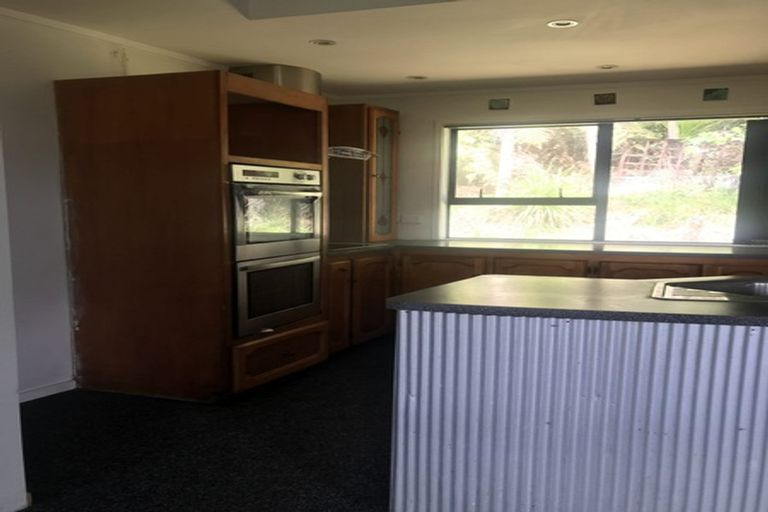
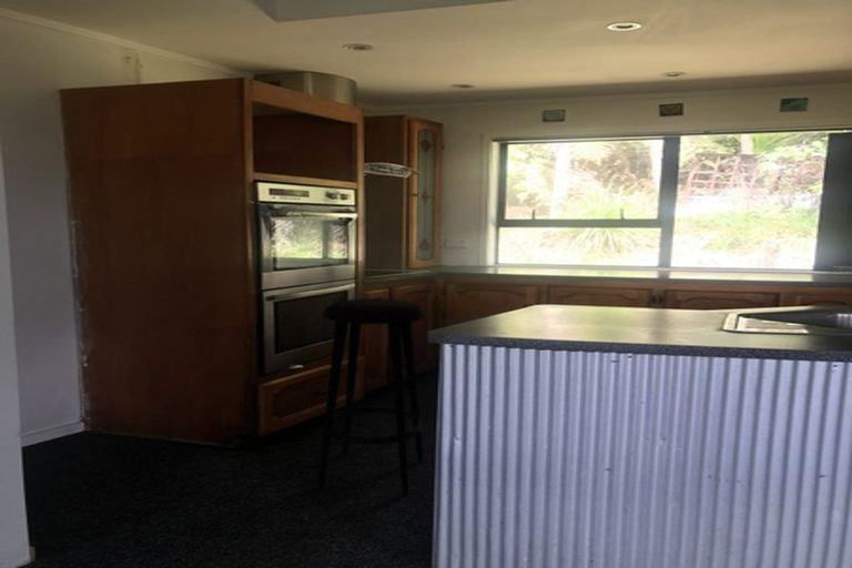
+ stool (375, 406)
